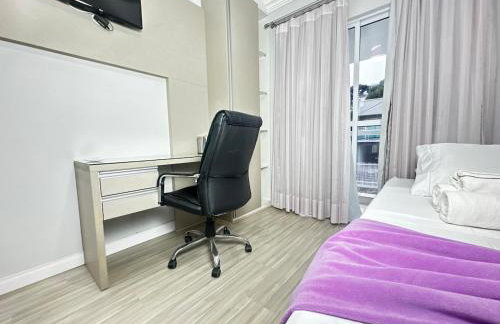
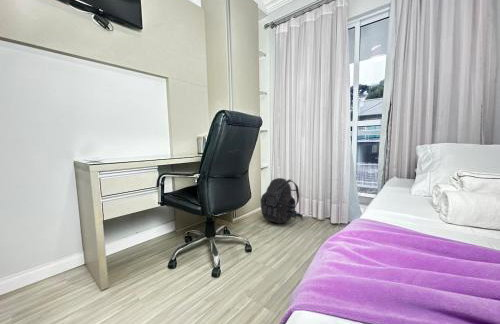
+ backpack (280, 199)
